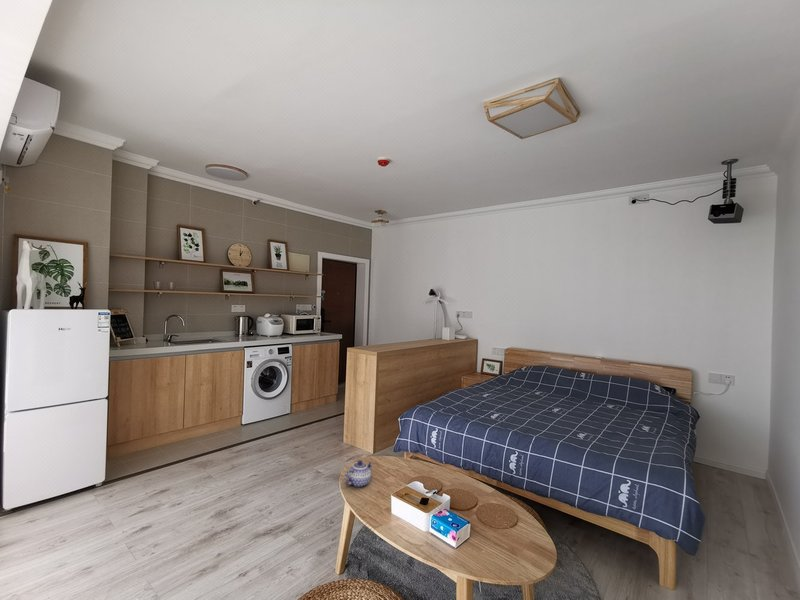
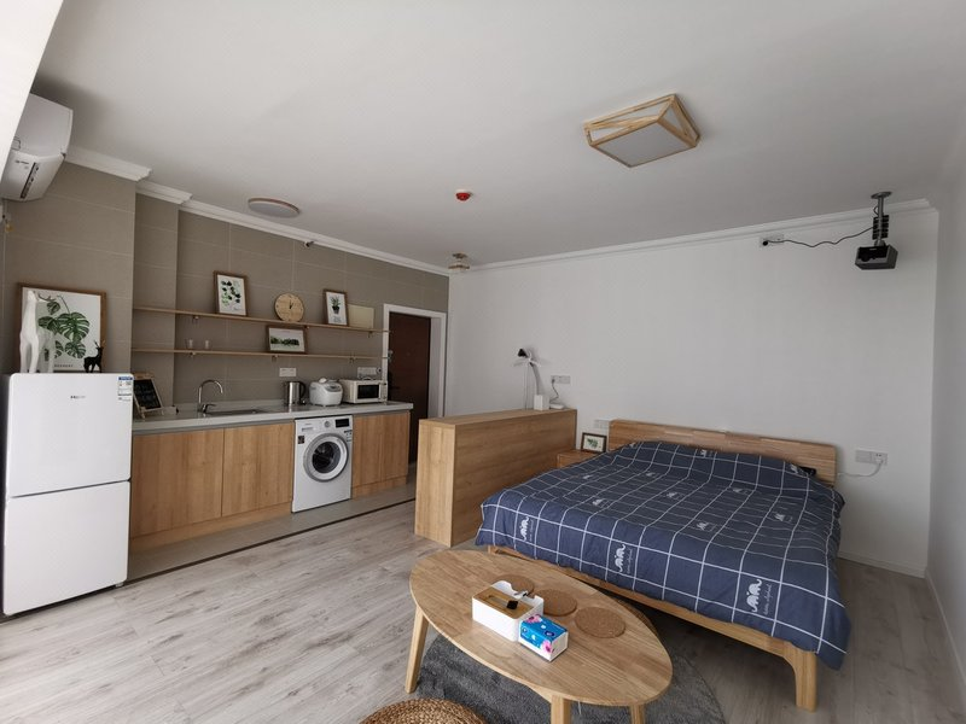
- teapot (358, 472)
